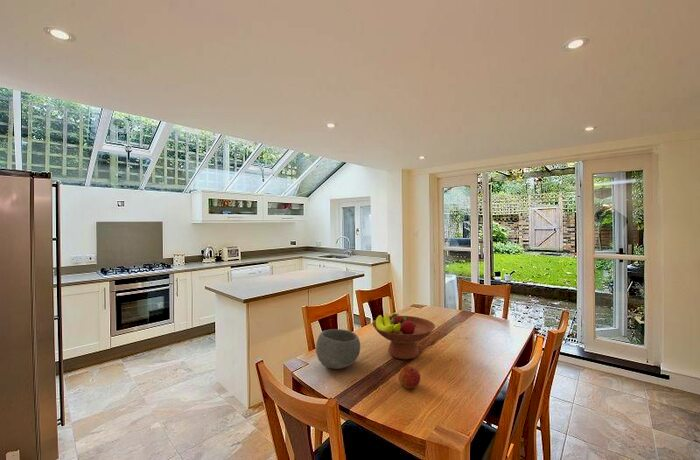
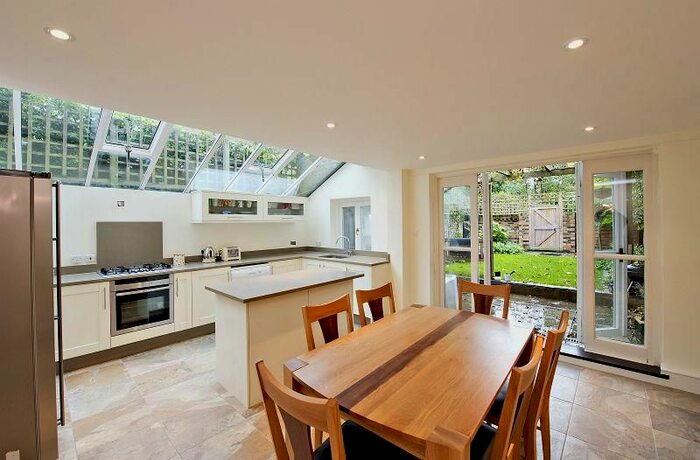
- bowl (338, 349)
- fruit bowl (403, 333)
- apple (409, 376)
